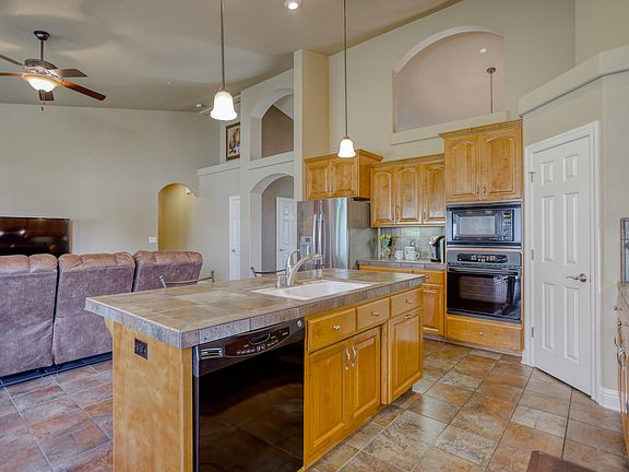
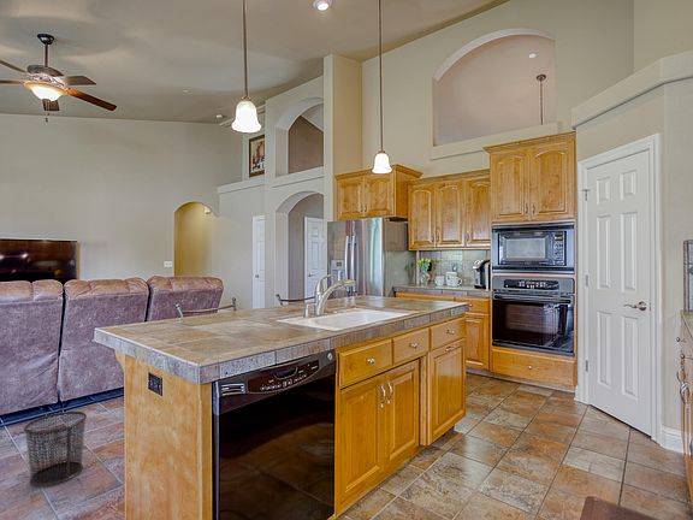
+ waste bin (57, 447)
